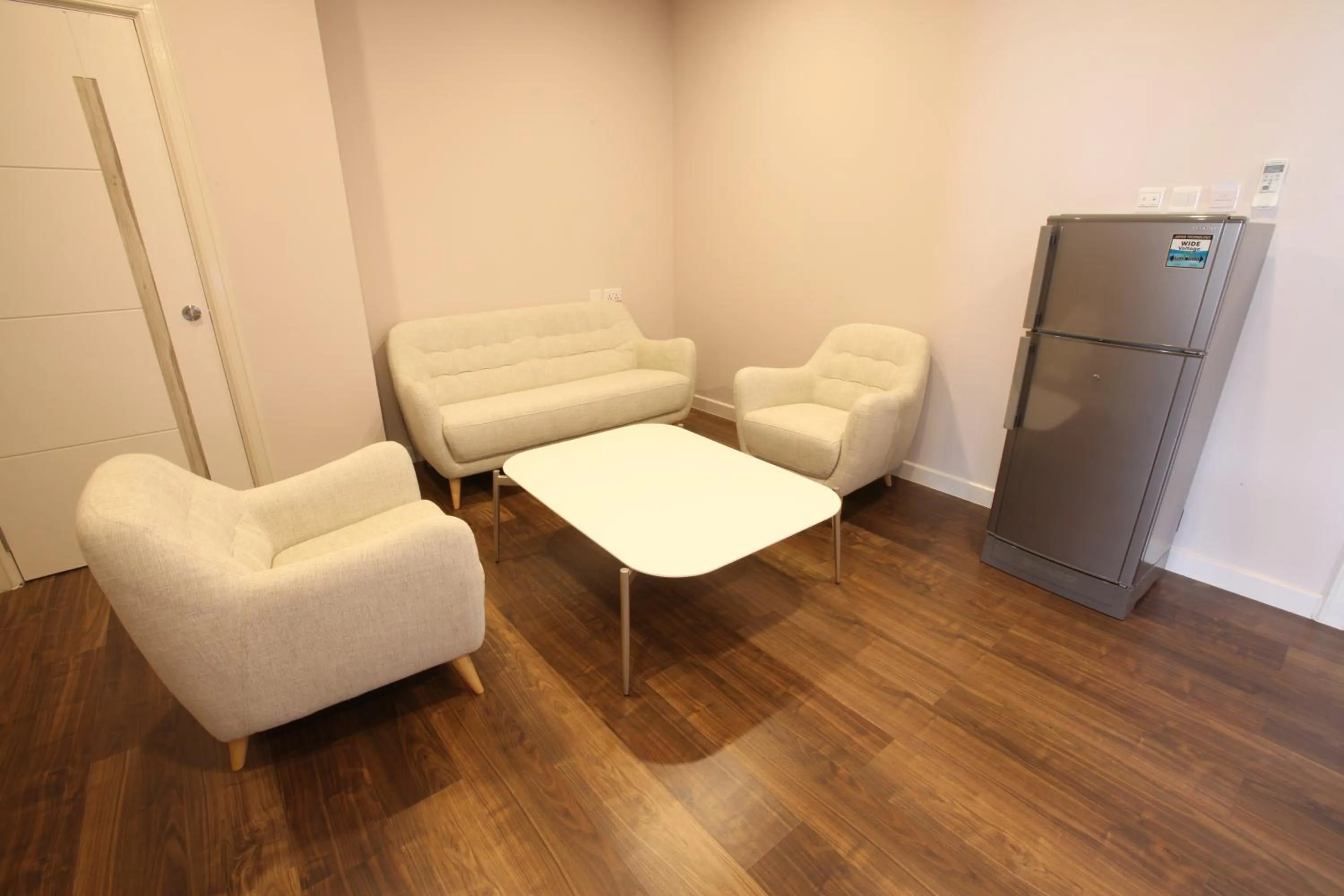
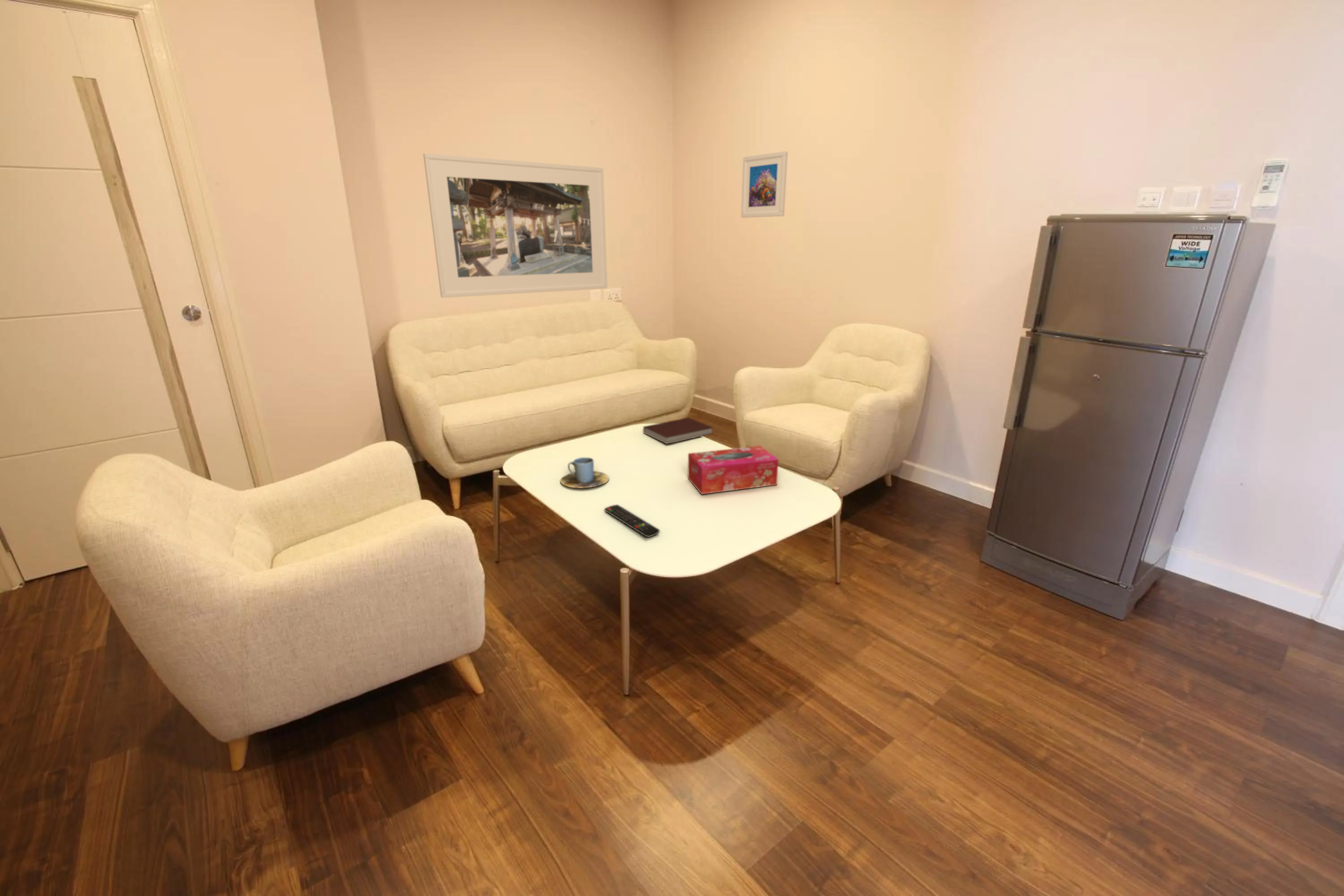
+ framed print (526, 229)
+ remote control (630, 520)
+ tissue box (732, 469)
+ notebook (678, 430)
+ cup (584, 470)
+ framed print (763, 186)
